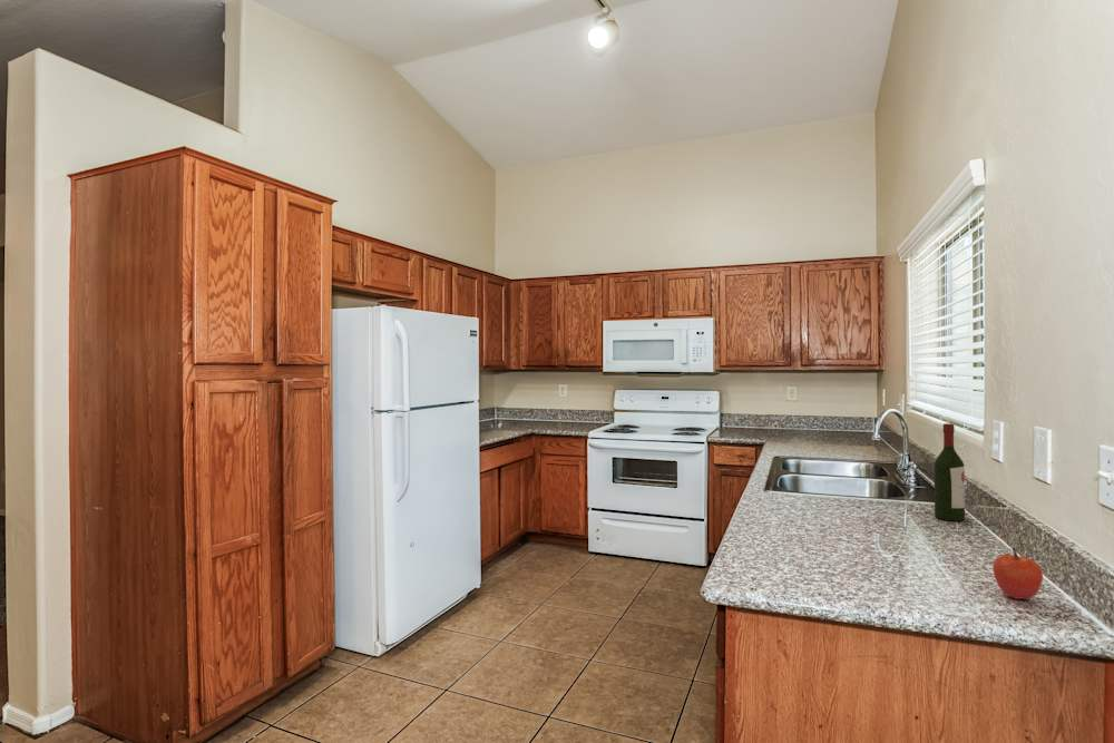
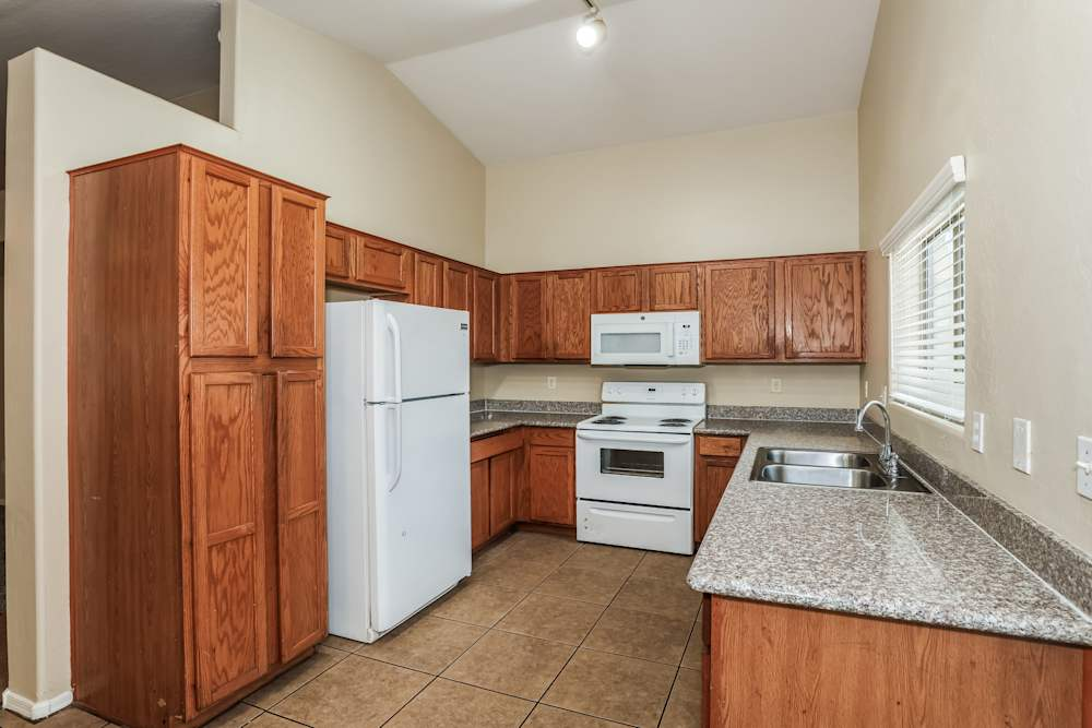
- apple (1017, 573)
- wine bottle (948, 470)
